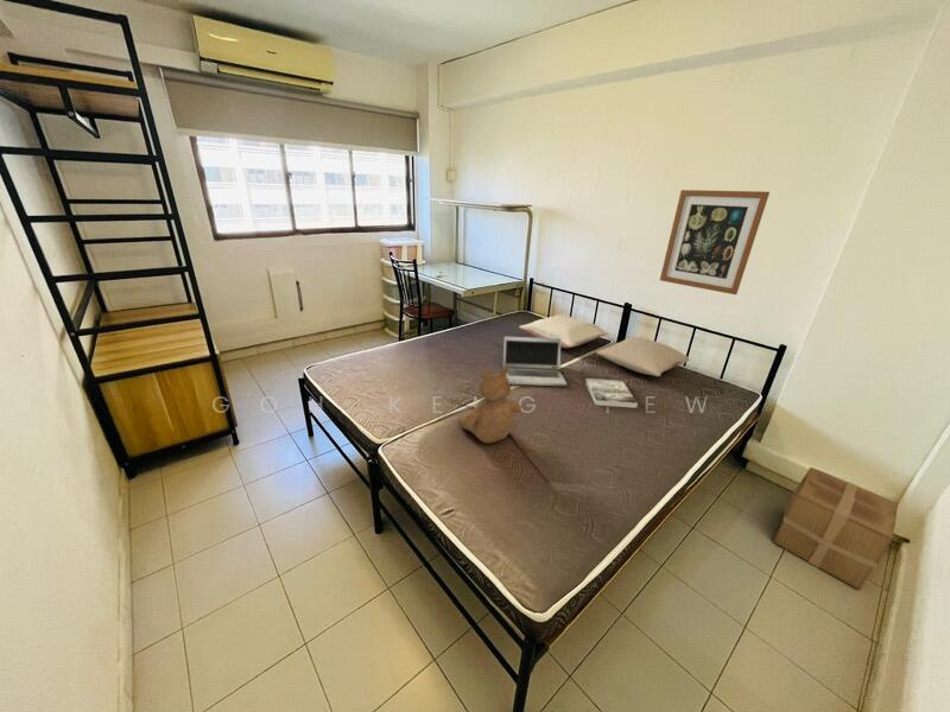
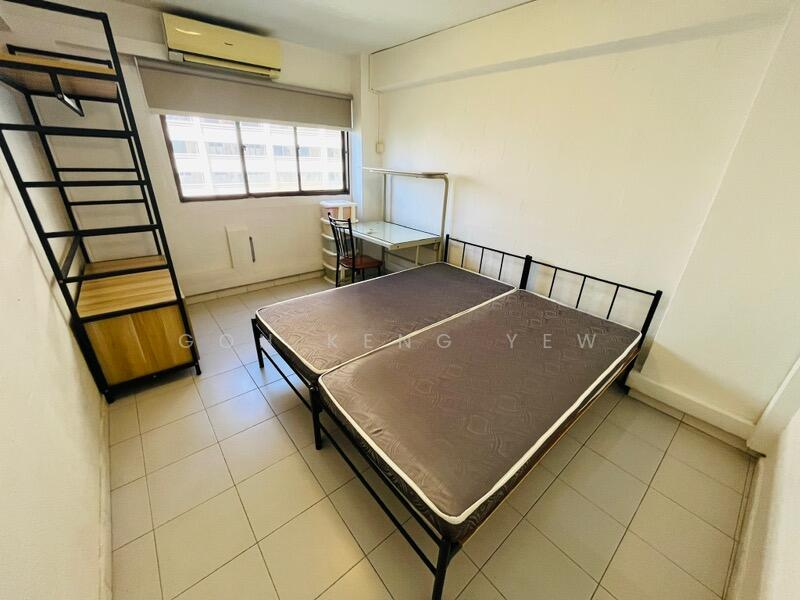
- cardboard box (834, 521)
- pillow (641, 355)
- pillow (563, 330)
- teddy bear (487, 399)
- laptop (533, 360)
- wall art (708, 241)
- book (609, 392)
